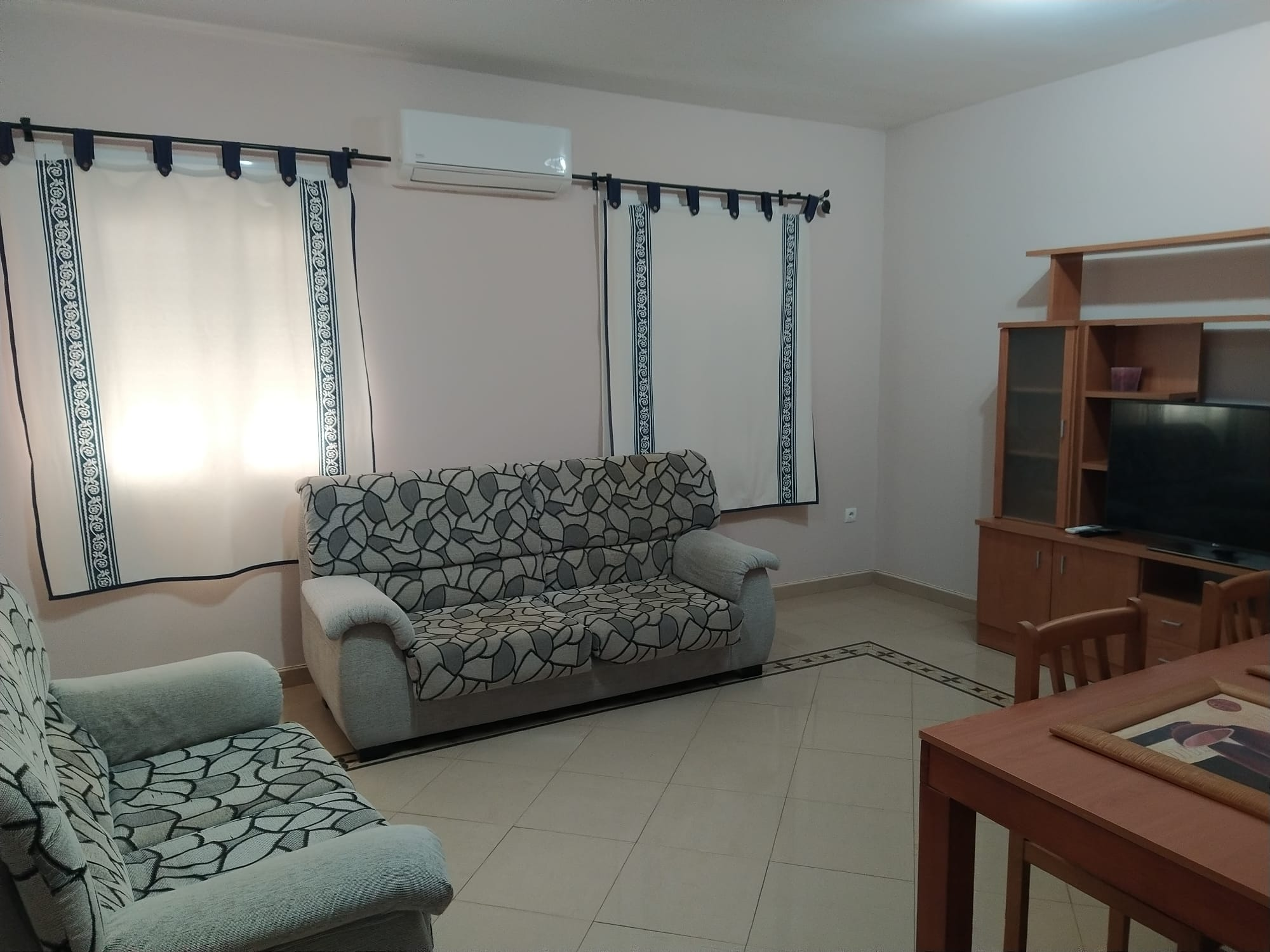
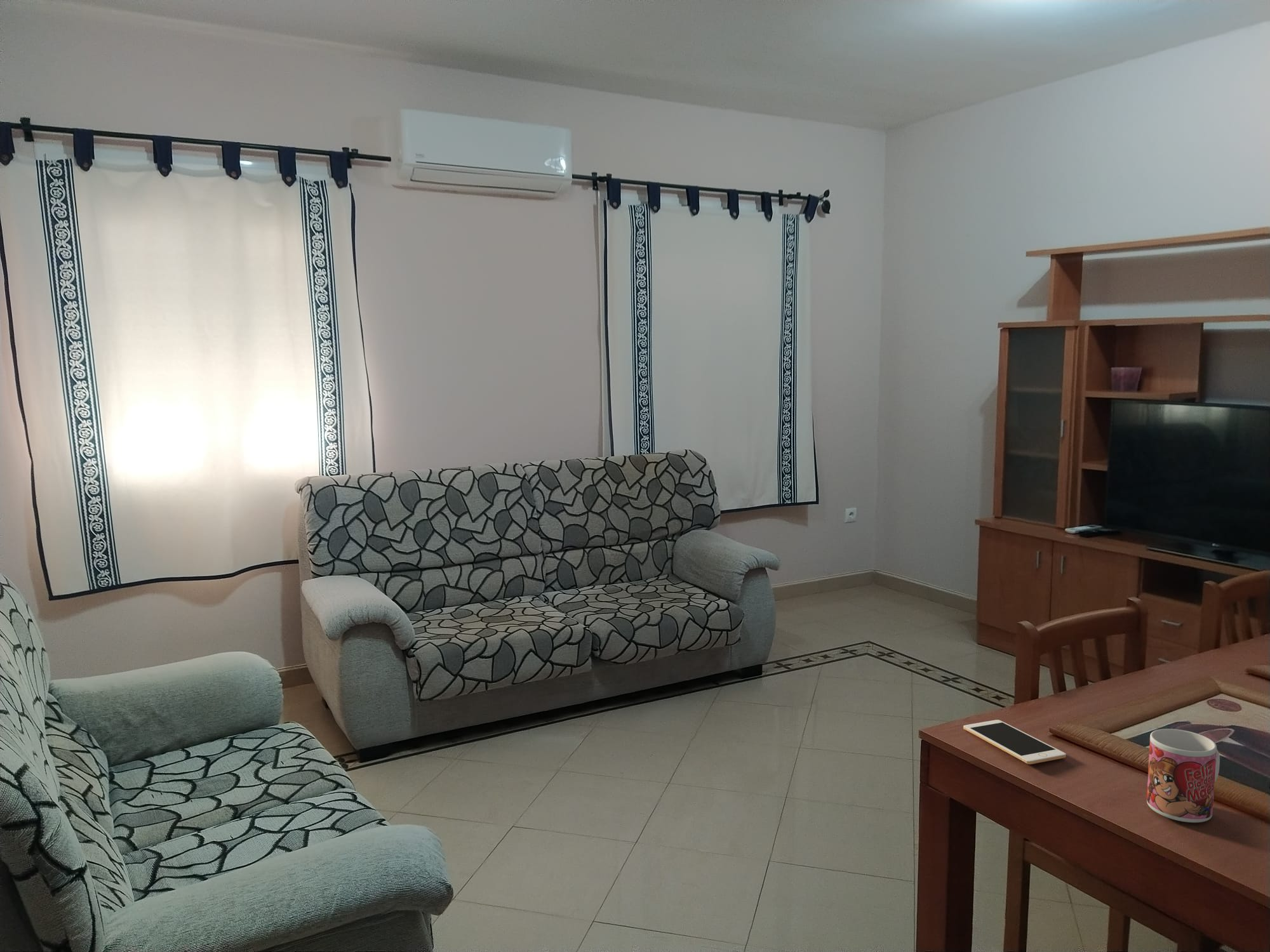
+ mug (1191, 772)
+ cell phone (1012, 741)
